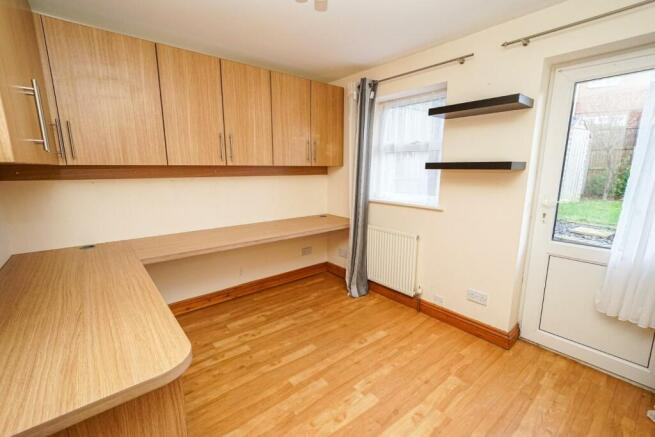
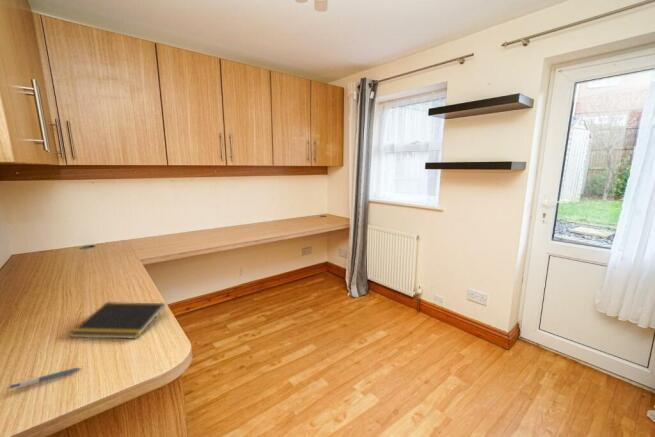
+ pen (45, 378)
+ notepad (120, 319)
